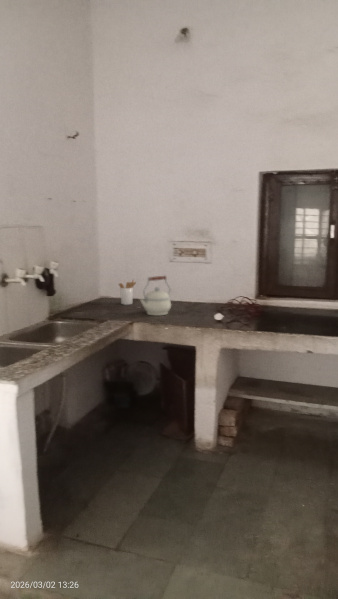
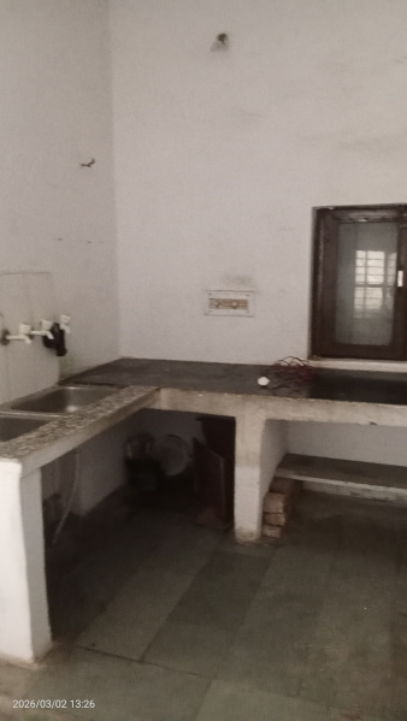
- kettle (155, 295)
- utensil holder (128, 292)
